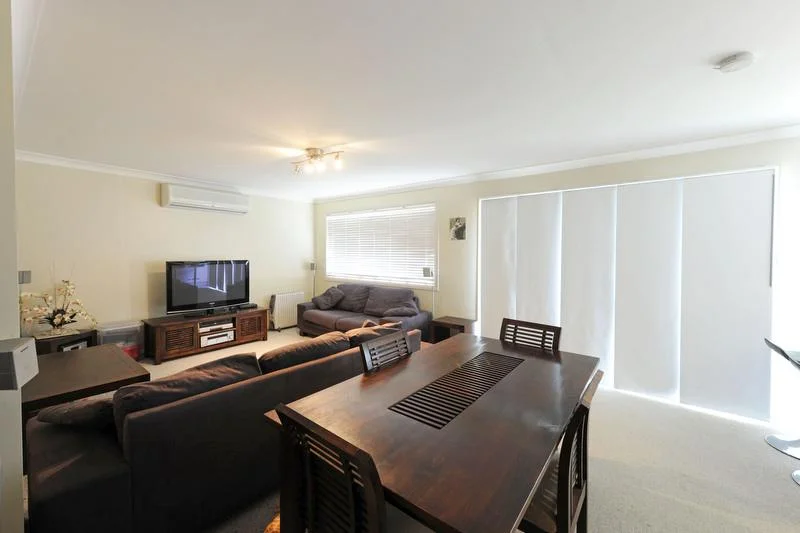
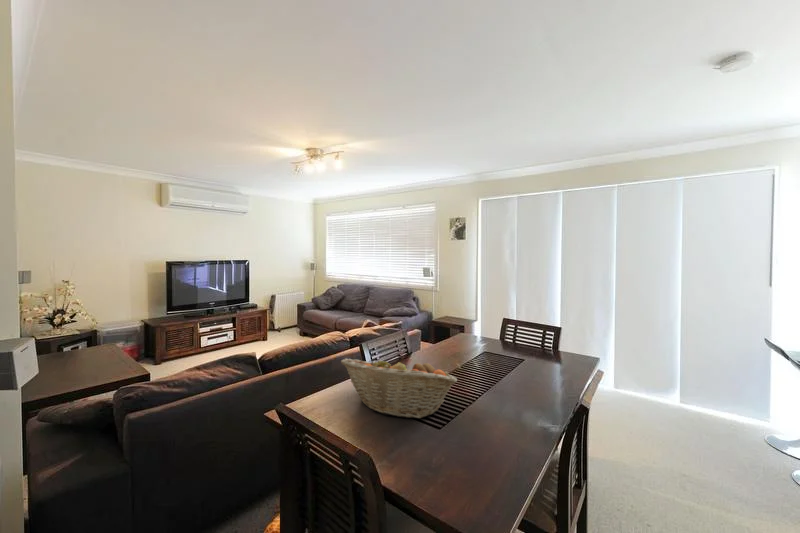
+ fruit basket (397, 378)
